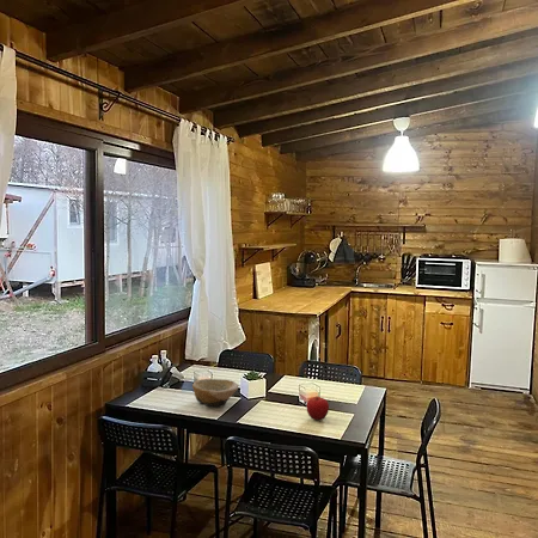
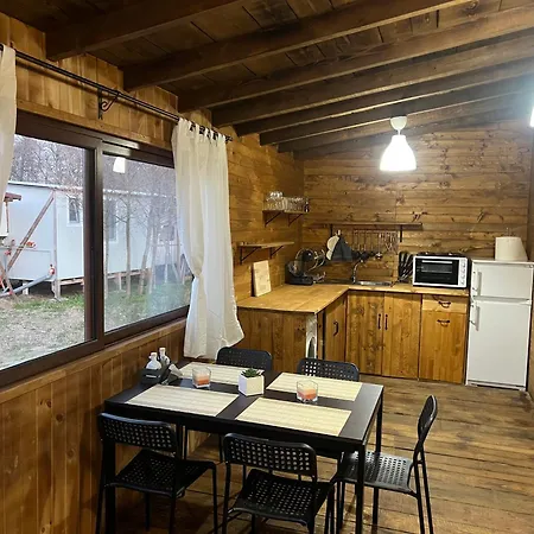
- bowl (213, 393)
- fruit (317, 406)
